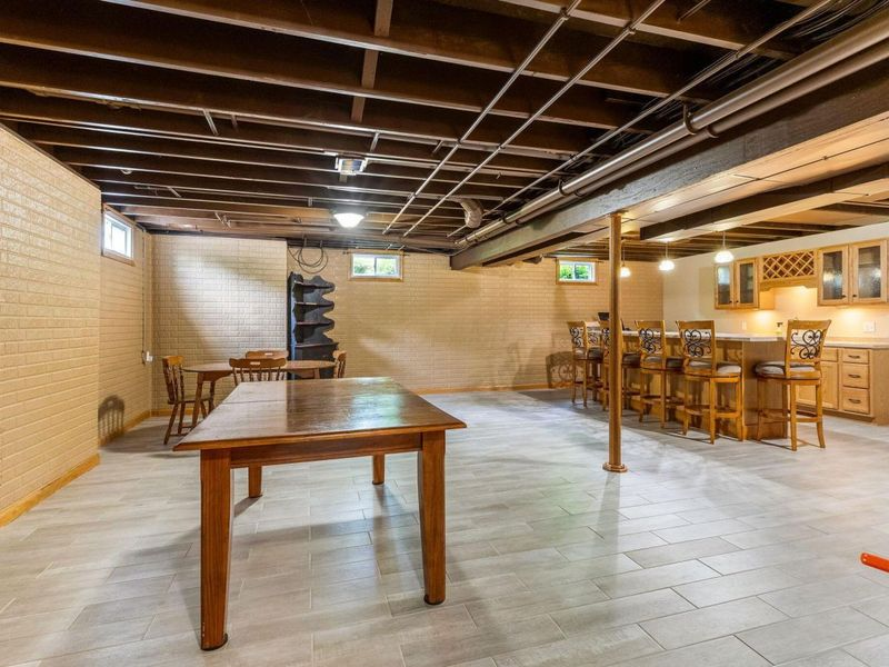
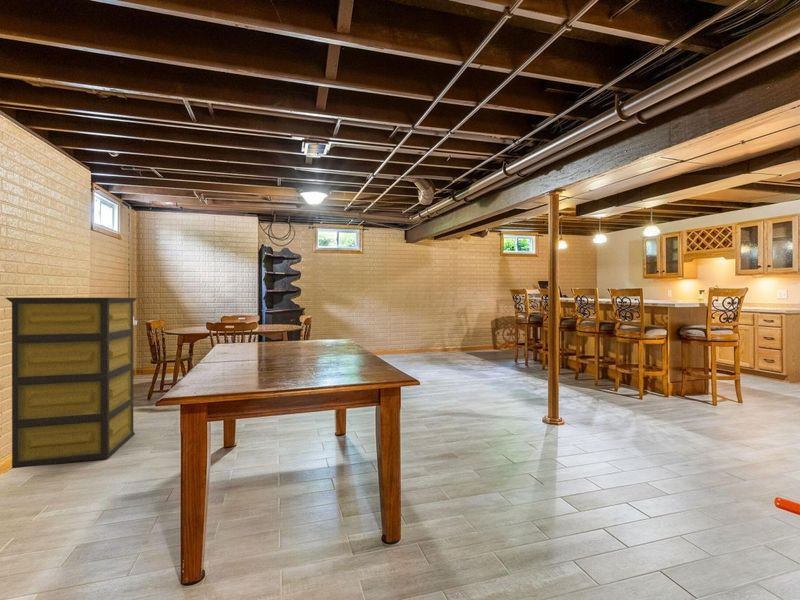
+ bookshelf (79, 373)
